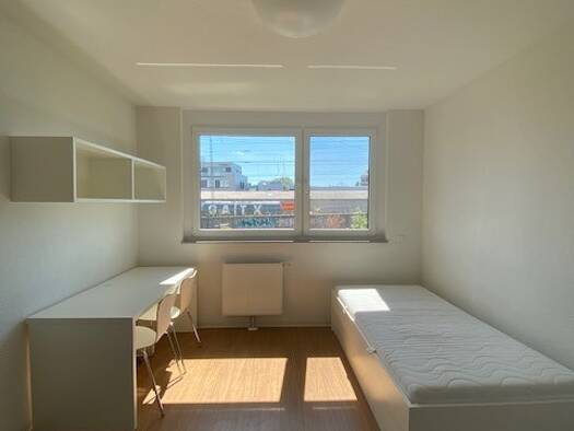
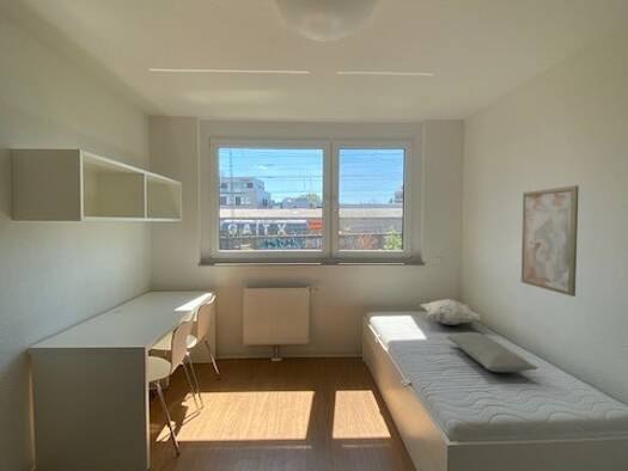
+ wall art (545, 239)
+ pillow (486, 350)
+ decorative pillow (449, 311)
